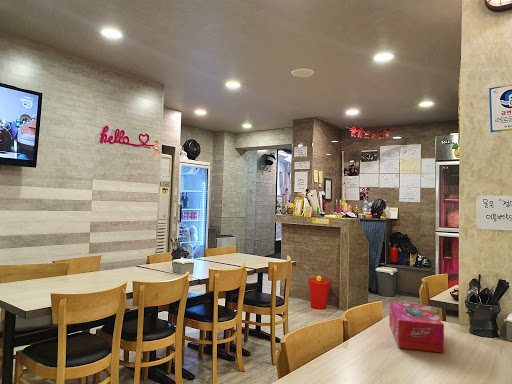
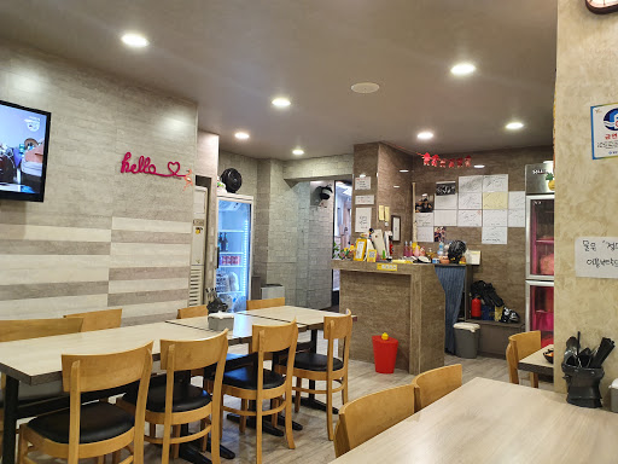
- tissue box (413, 324)
